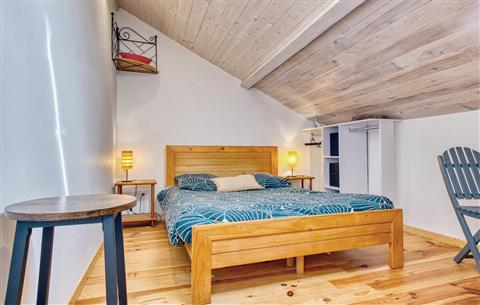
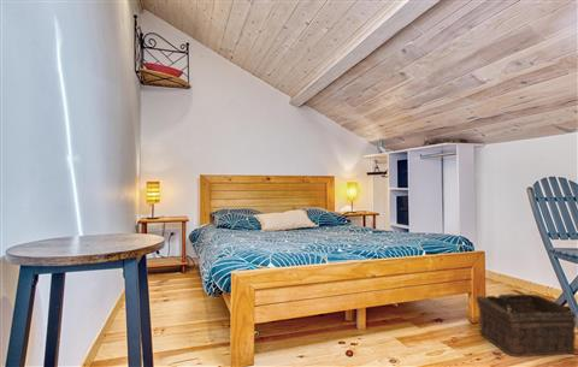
+ basket (520, 316)
